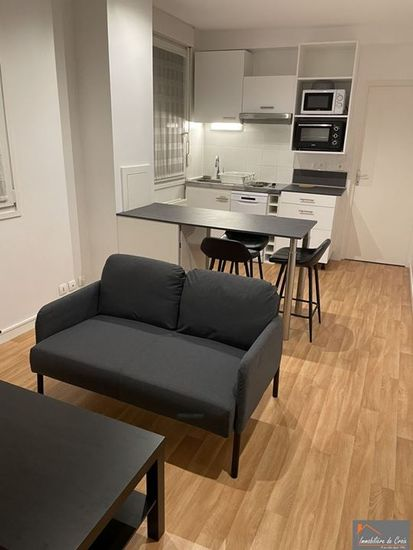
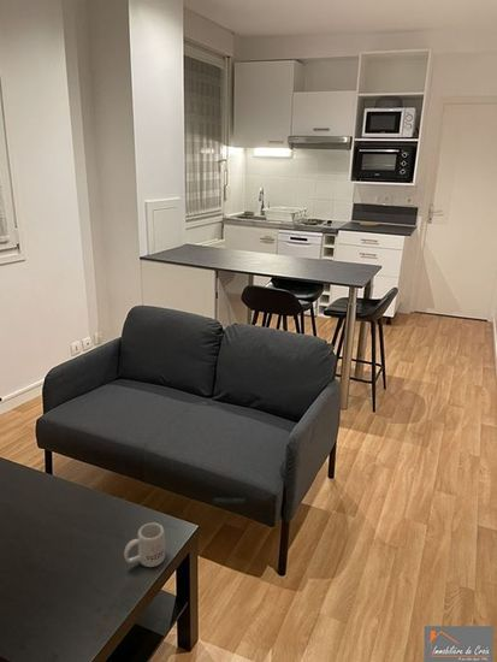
+ mug (143, 546)
